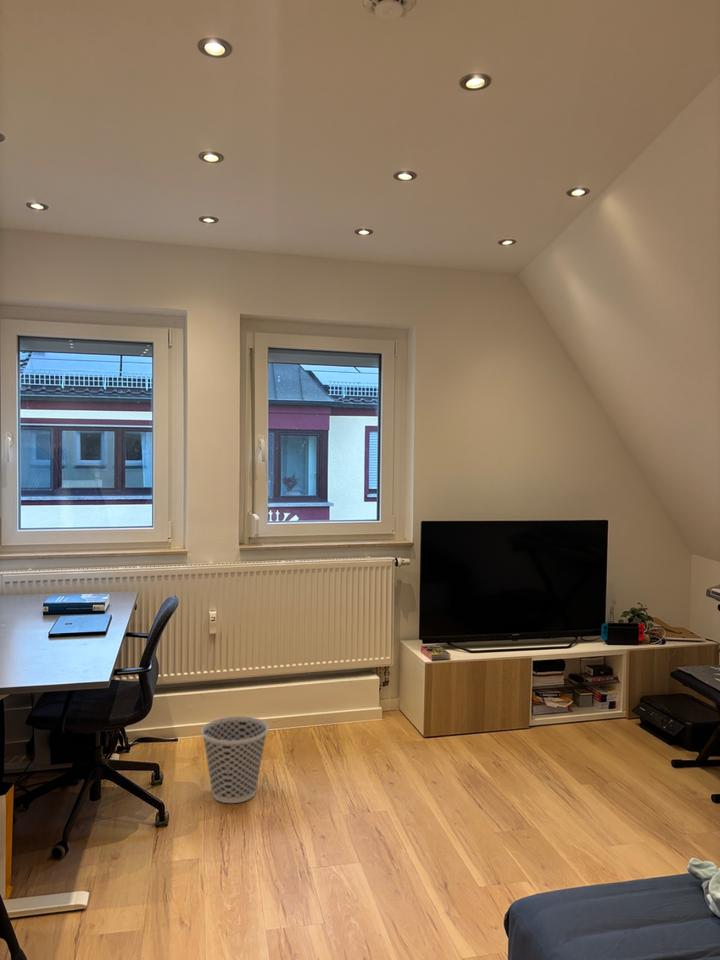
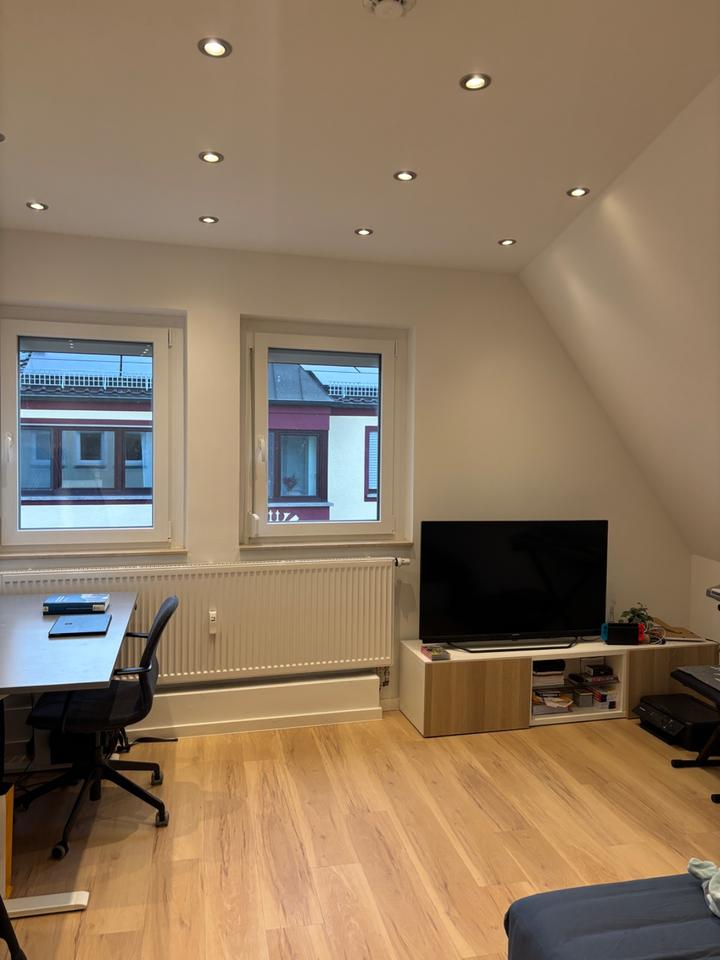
- wastebasket (234, 760)
